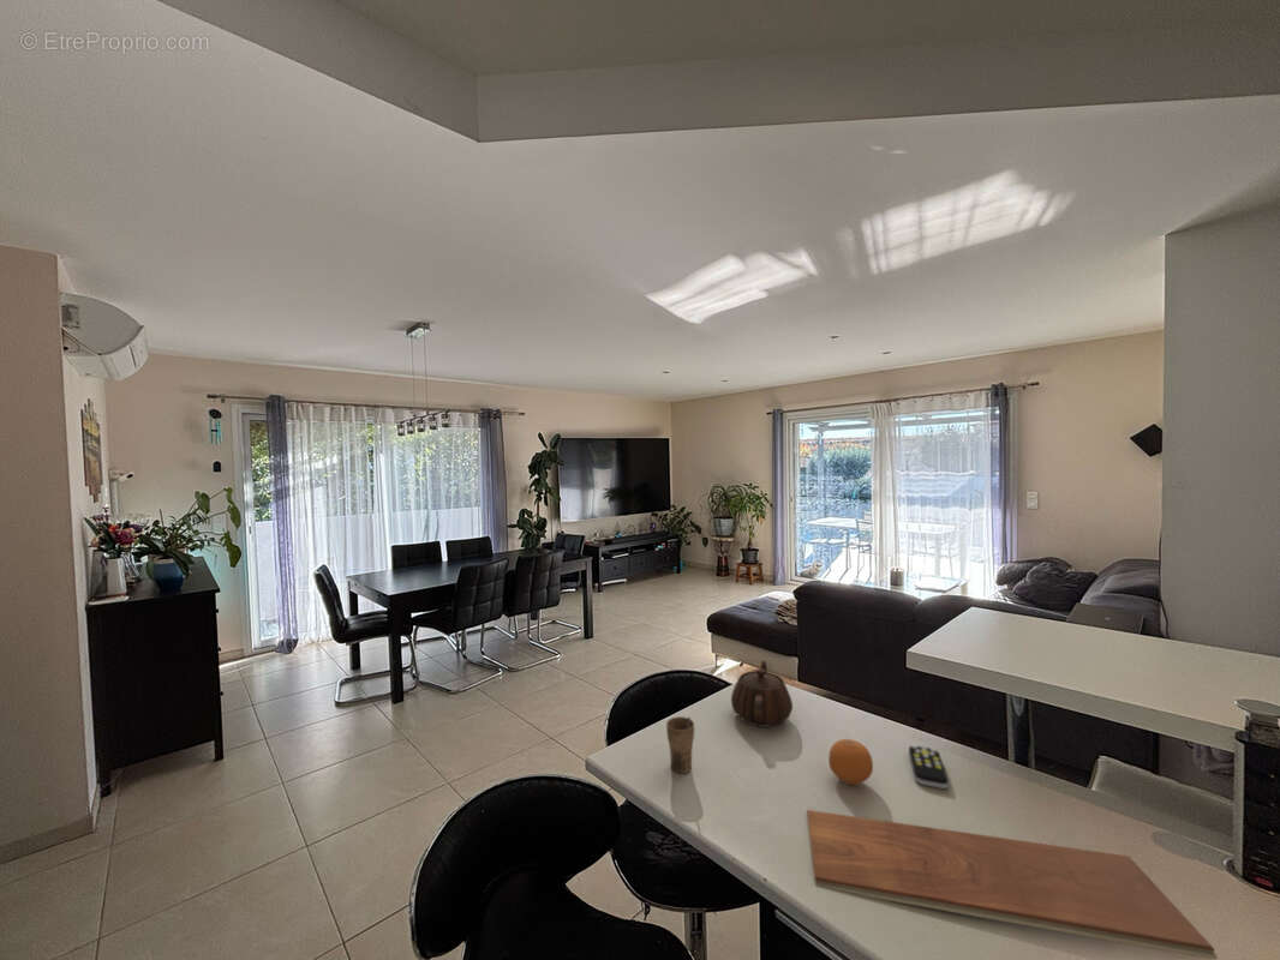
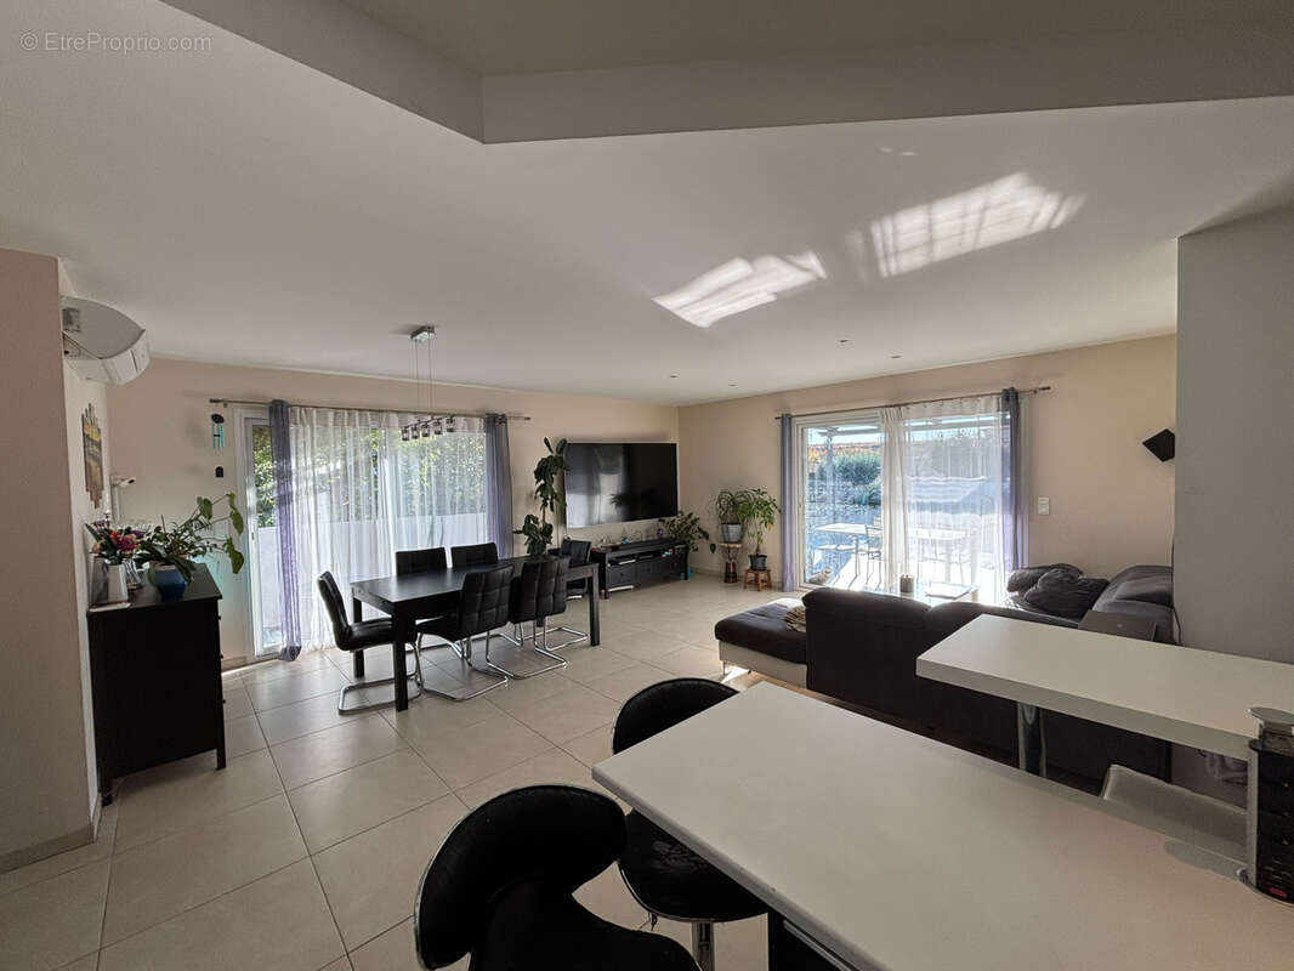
- teapot (761, 691)
- cup (680, 739)
- fruit (850, 761)
- remote control (927, 764)
- chopping board (975, 872)
